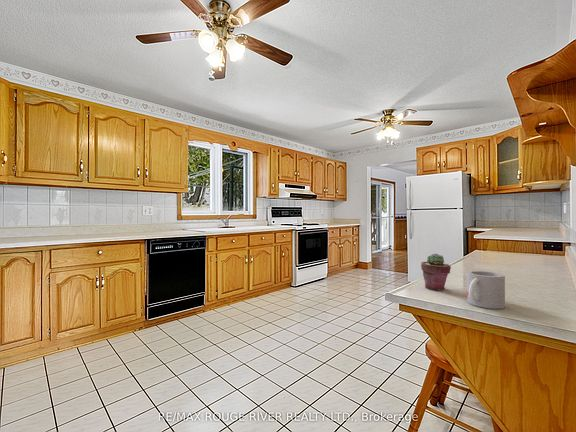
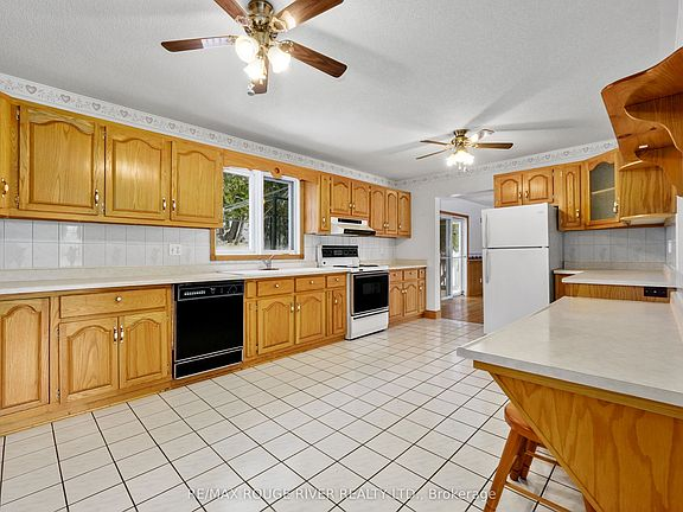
- mug (482, 289)
- potted succulent (435, 270)
